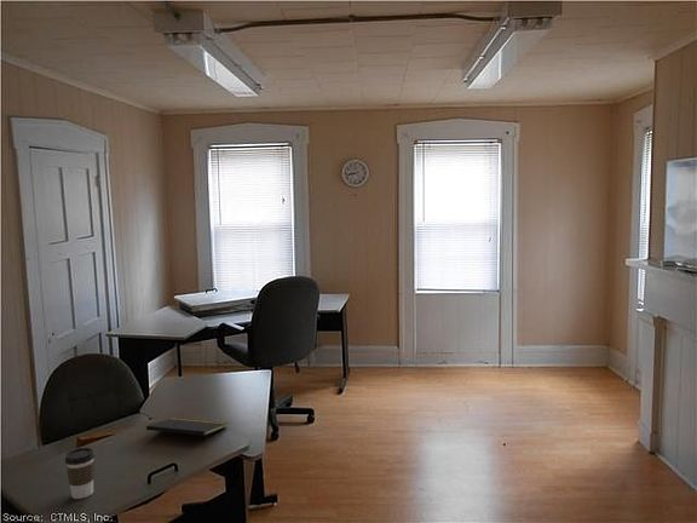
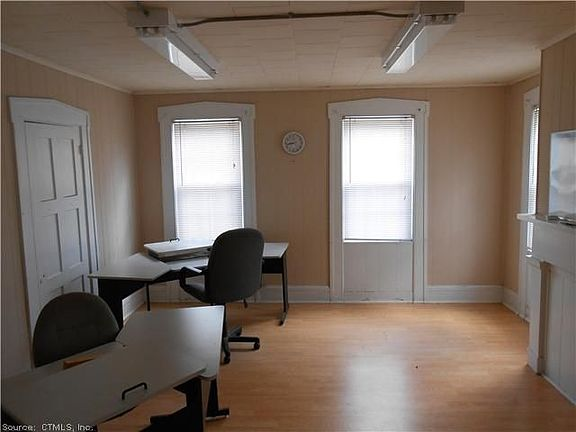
- coffee cup (81, 472)
- notepad (188, 426)
